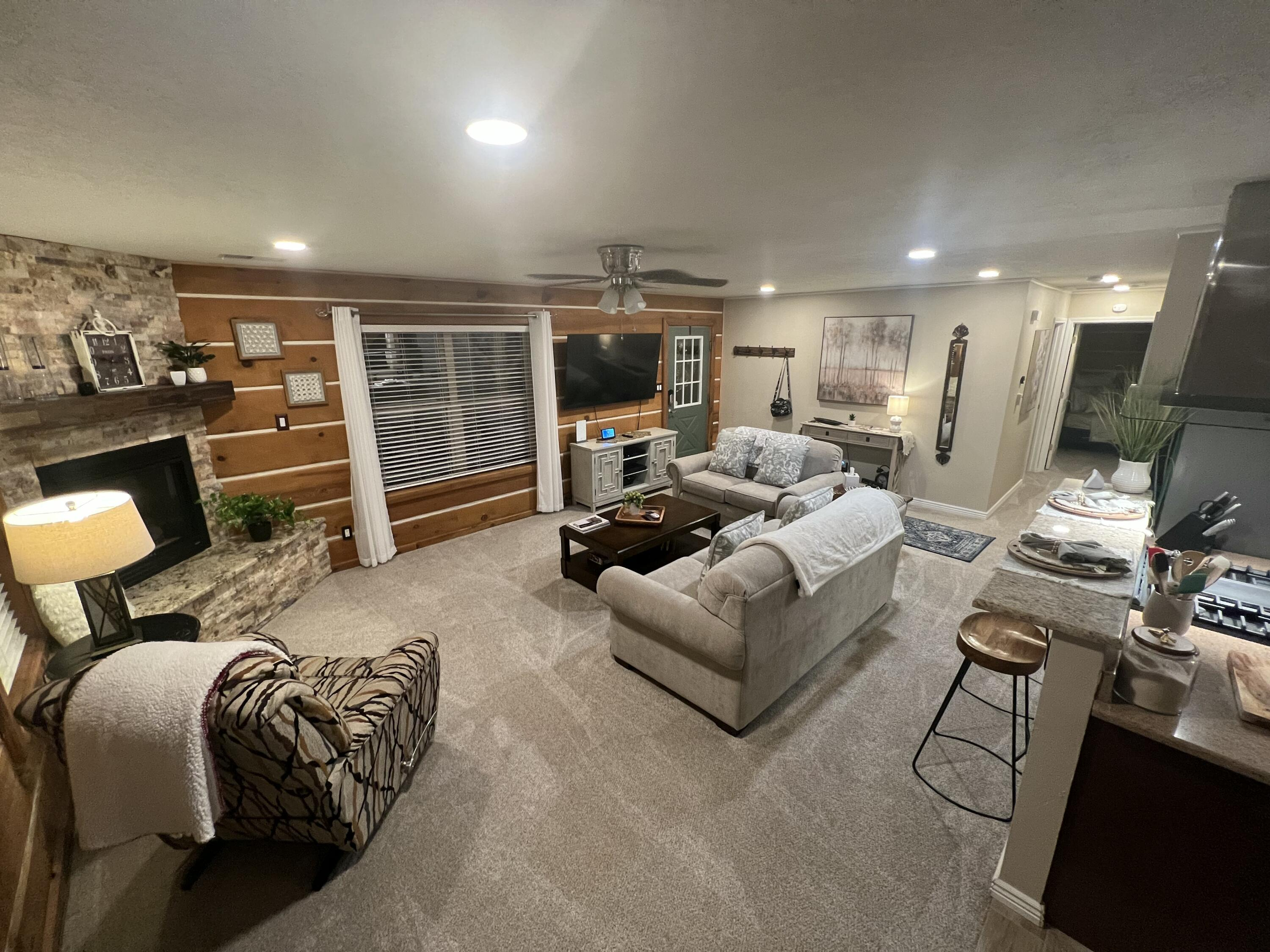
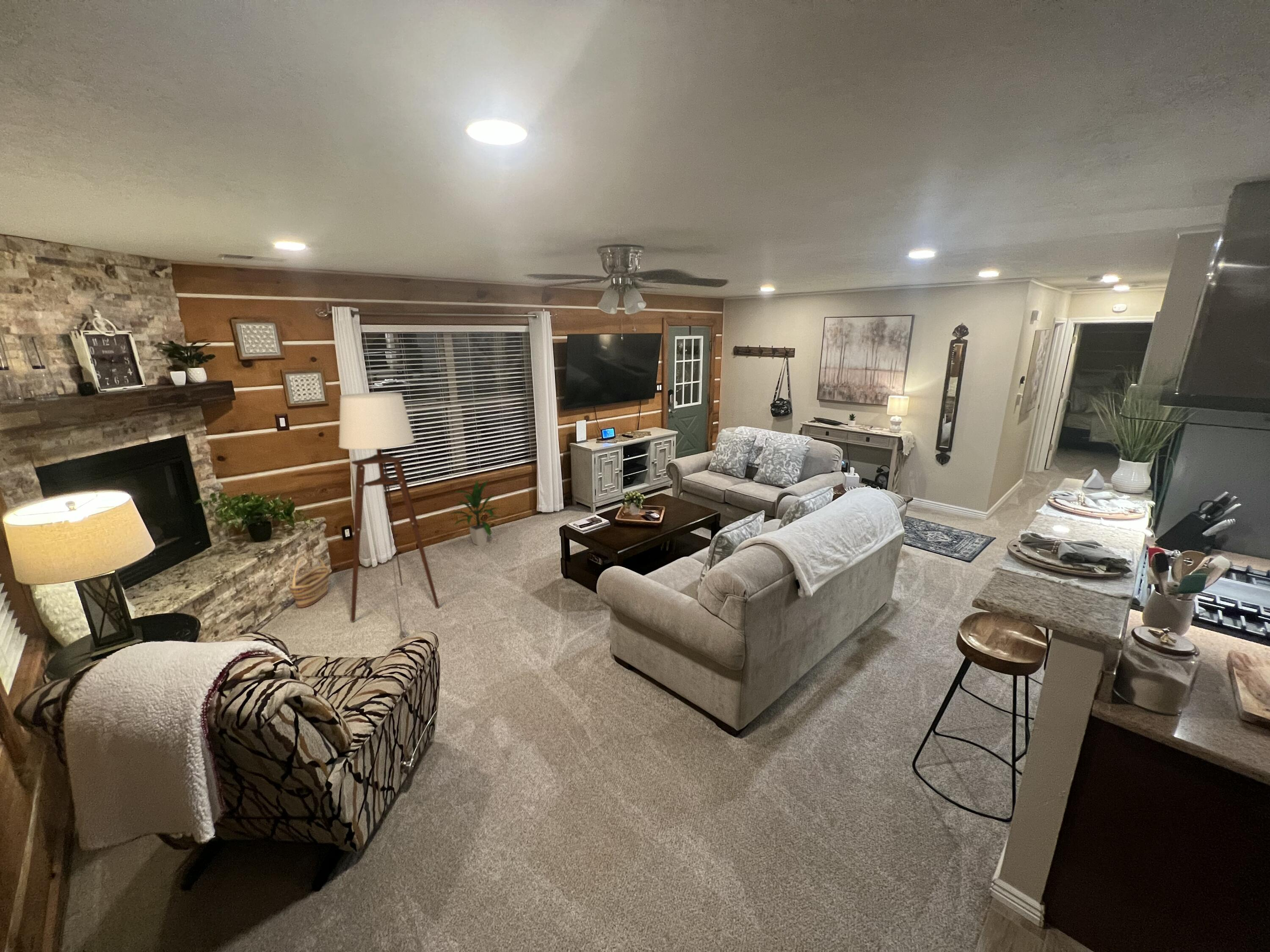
+ basket (309, 577)
+ indoor plant (477, 513)
+ floor lamp (386, 509)
